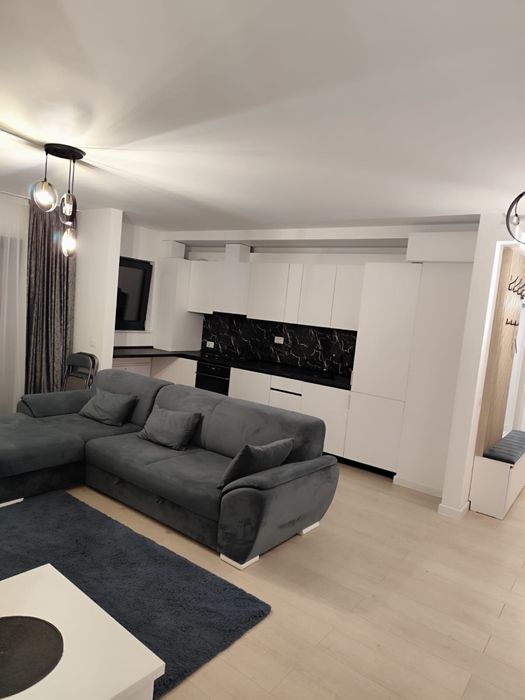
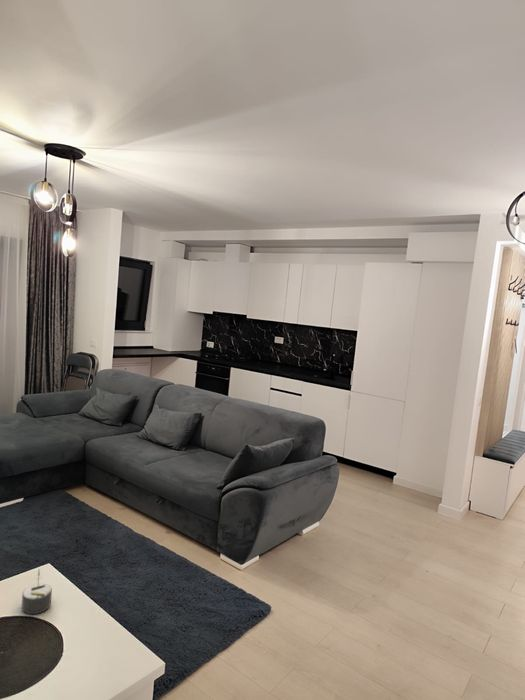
+ candle (37, 587)
